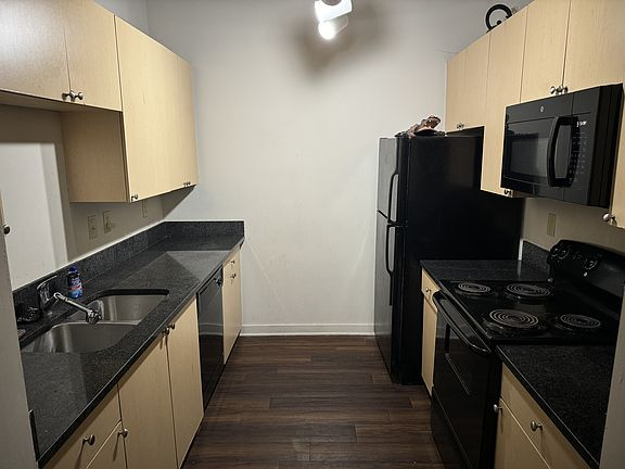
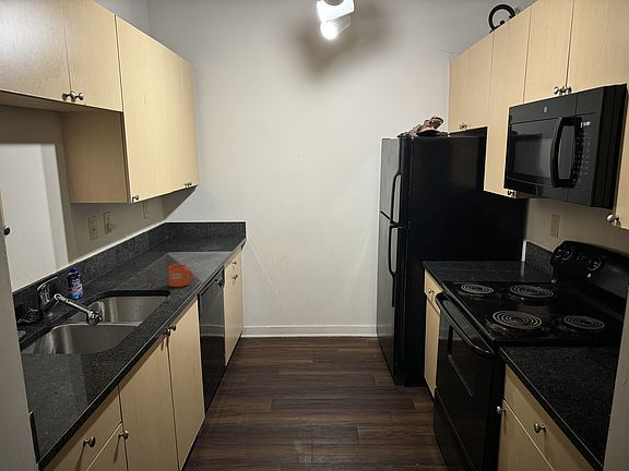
+ mug (181, 275)
